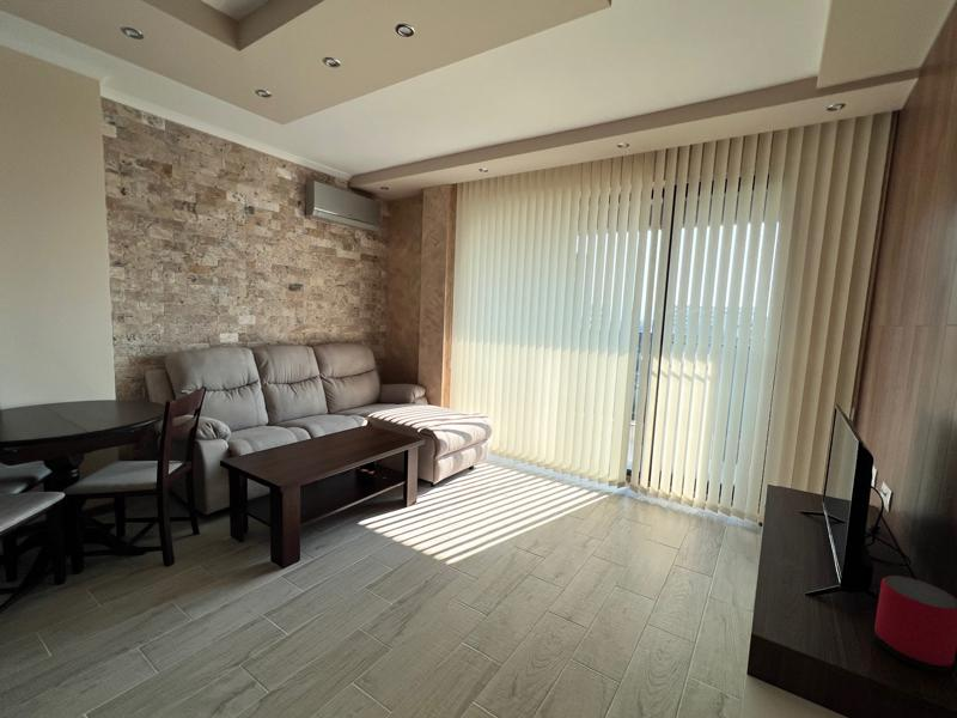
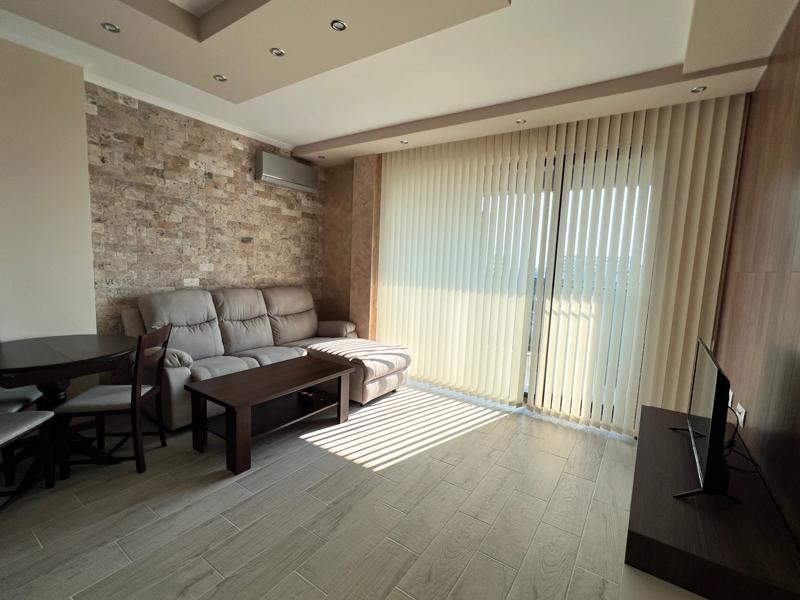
- speaker (915, 620)
